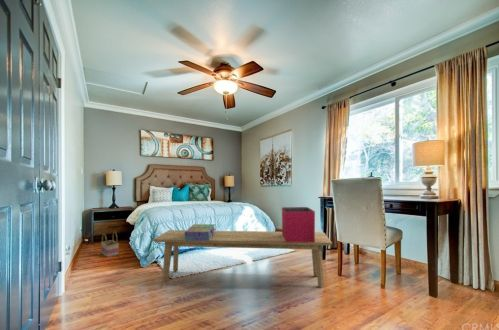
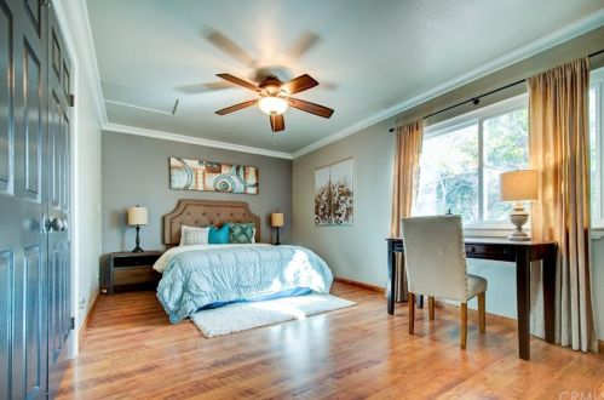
- stack of books (200, 231)
- basket (109, 243)
- storage bin (297, 223)
- bench (242, 247)
